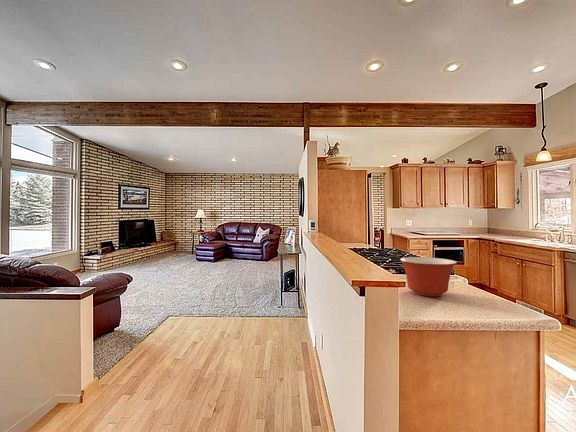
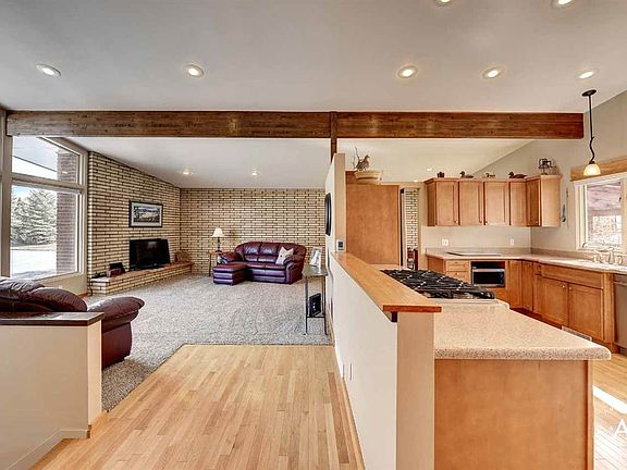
- mixing bowl (427, 276)
